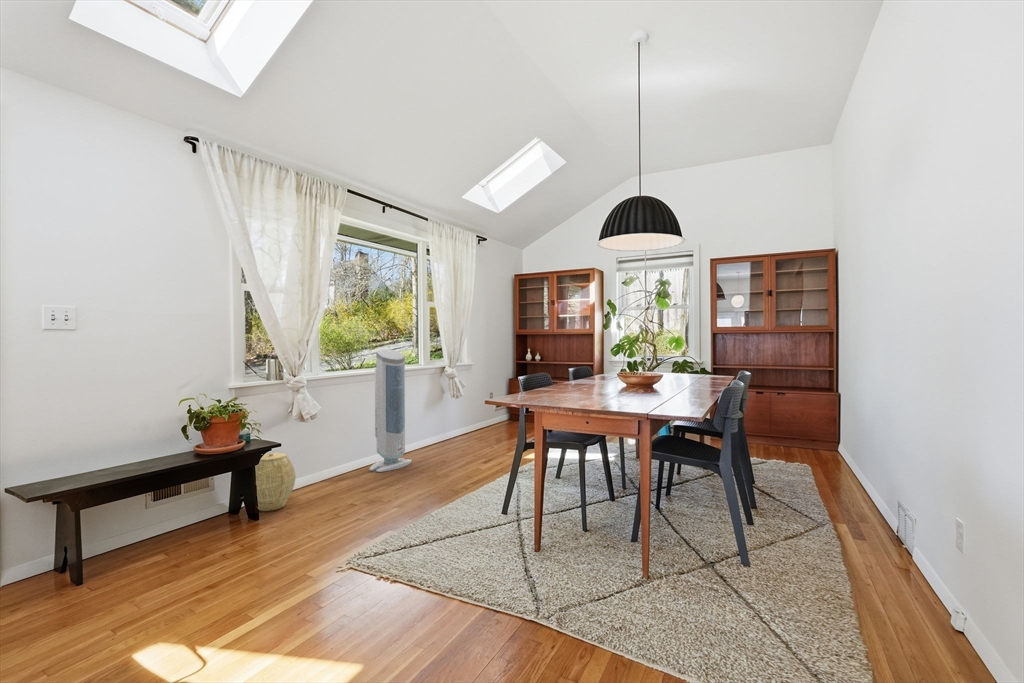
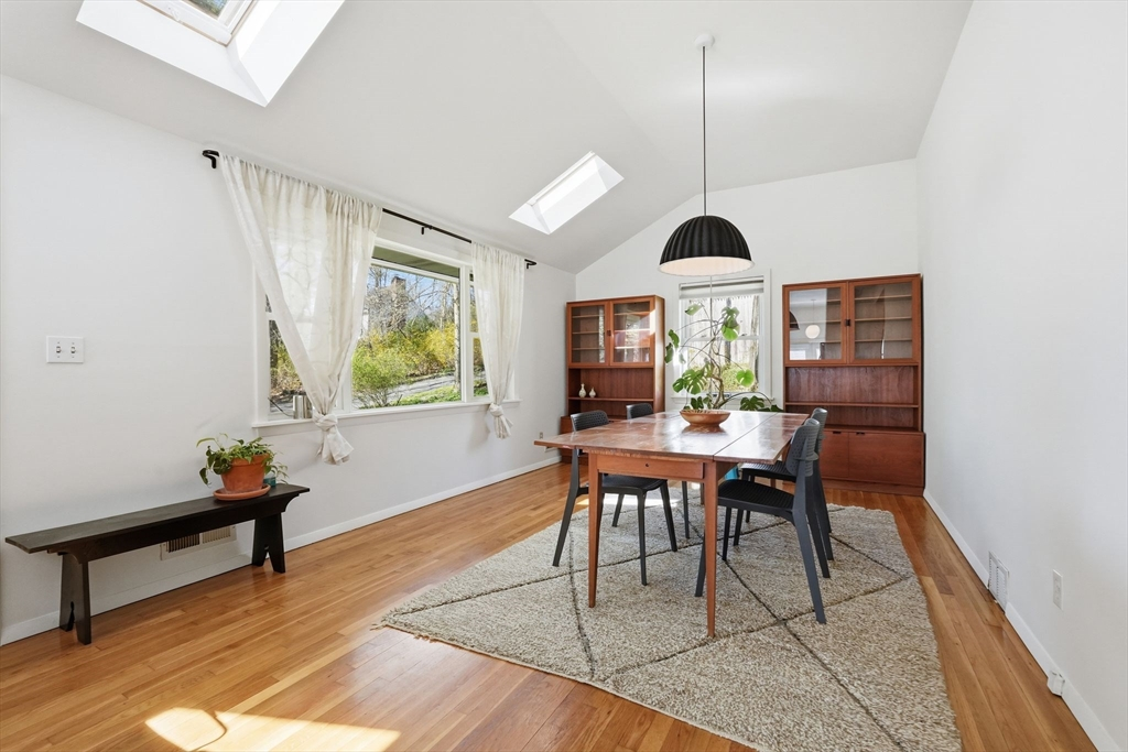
- air purifier (390, 407)
- woven basket (271, 479)
